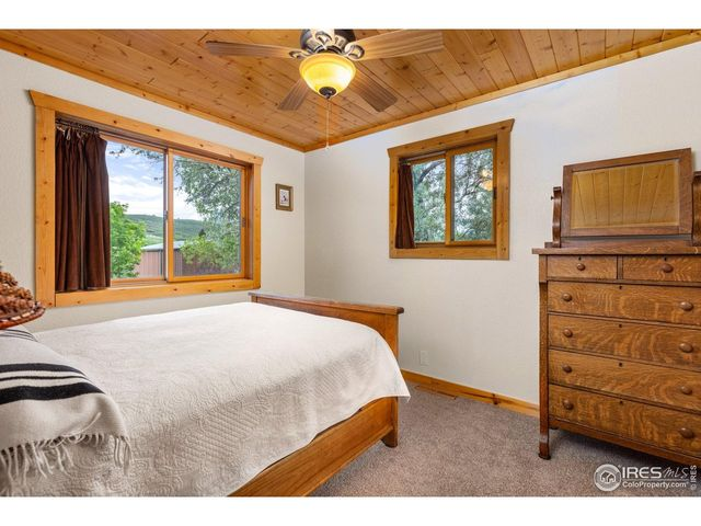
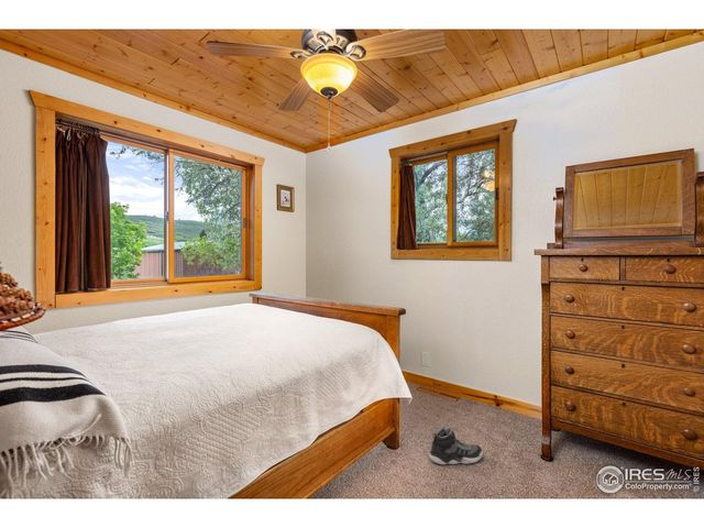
+ sneaker (457, 443)
